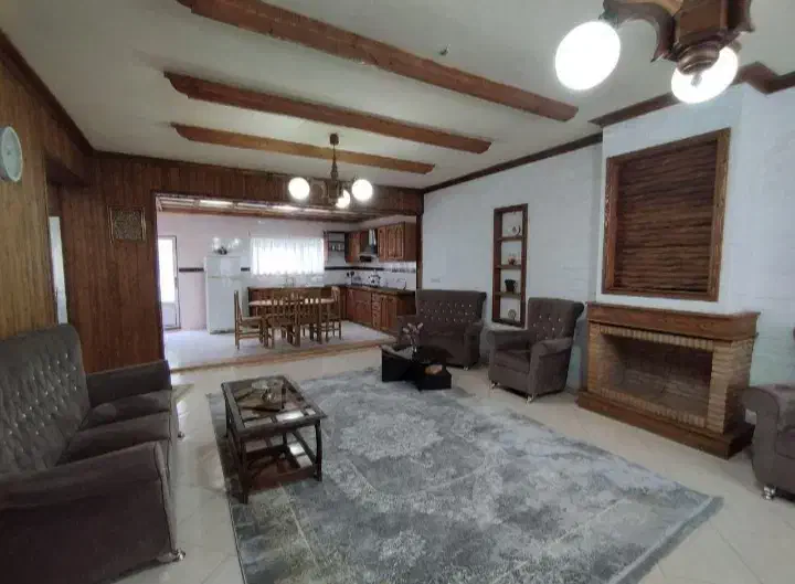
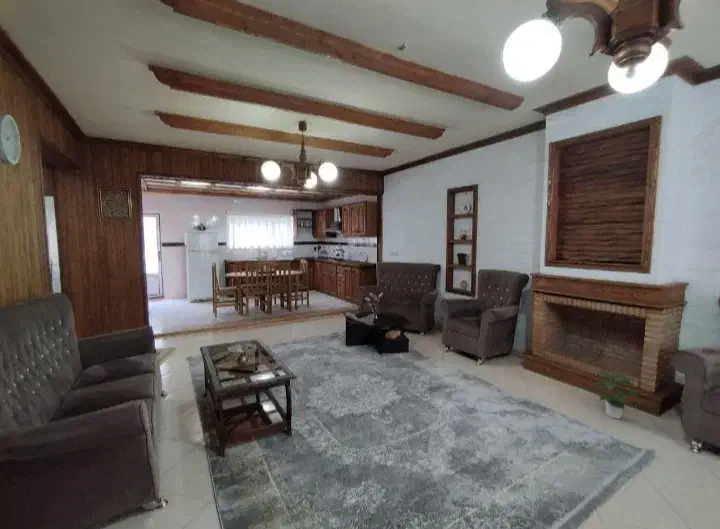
+ potted plant (615, 394)
